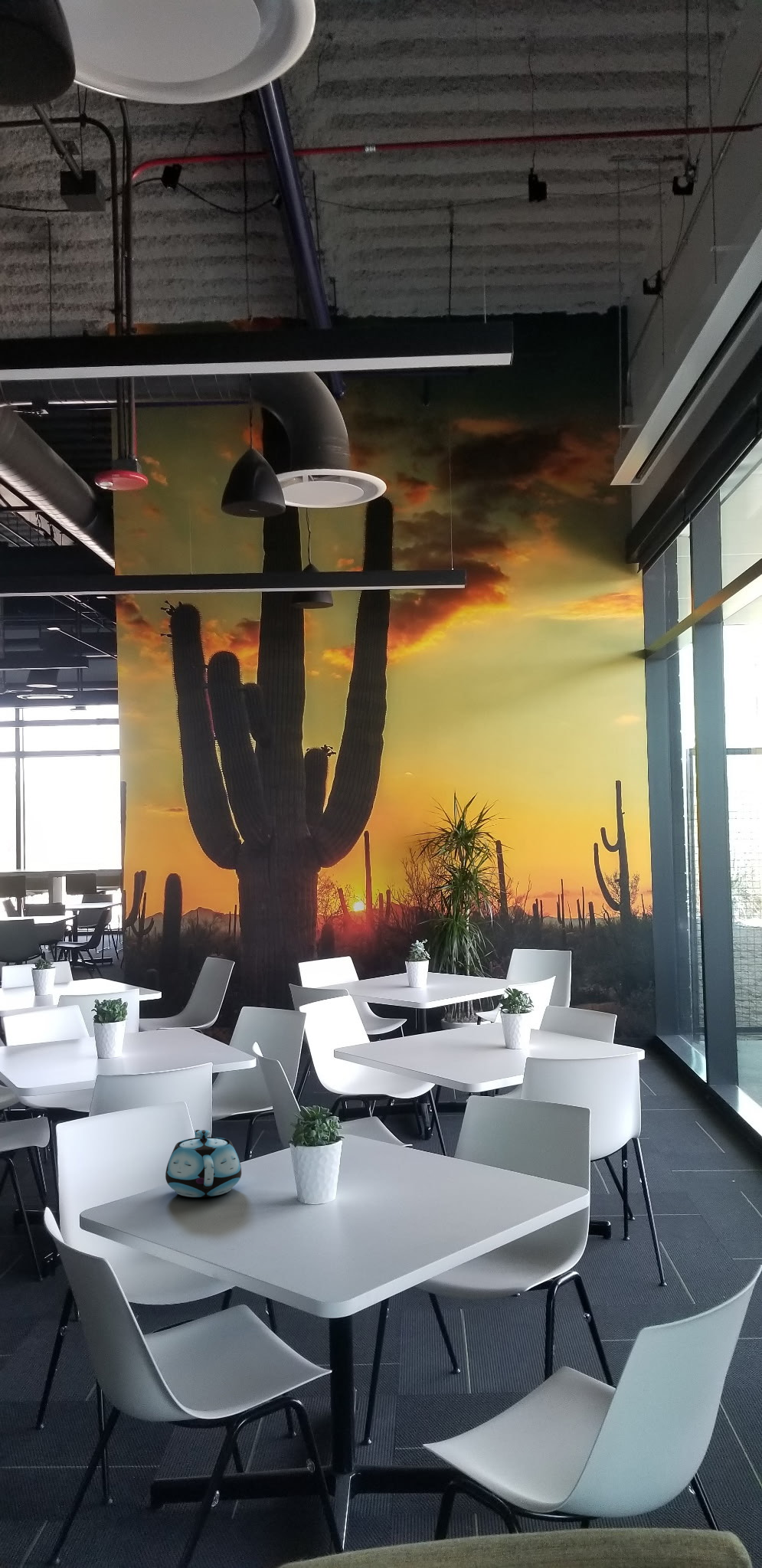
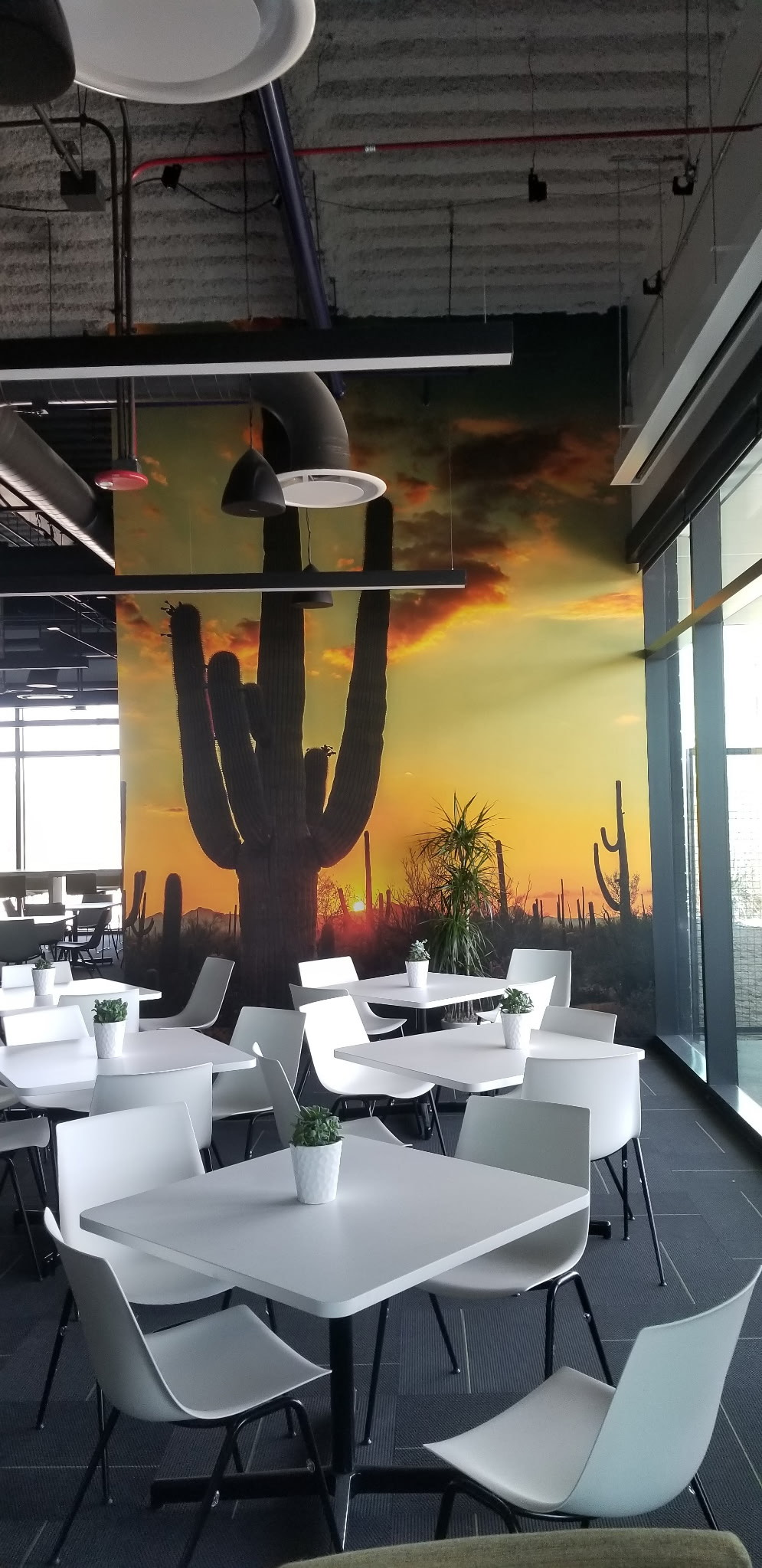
- teapot (203, 1160)
